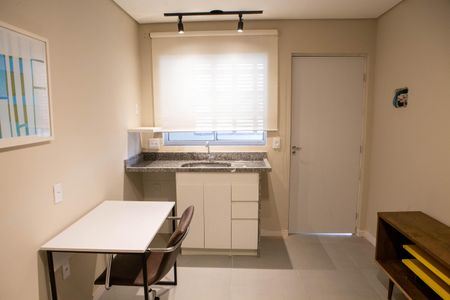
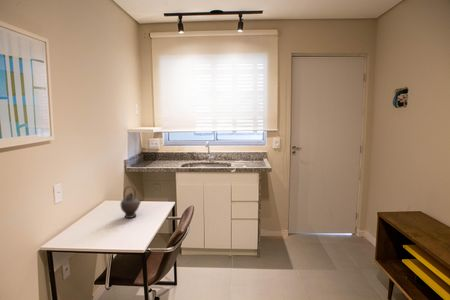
+ teapot (131, 201)
